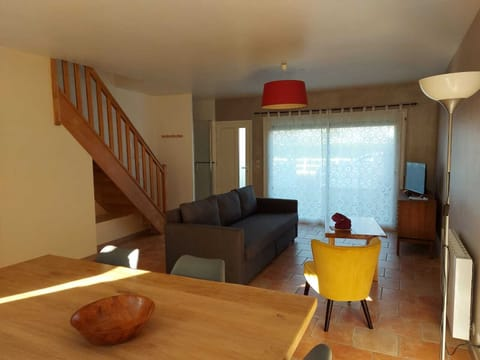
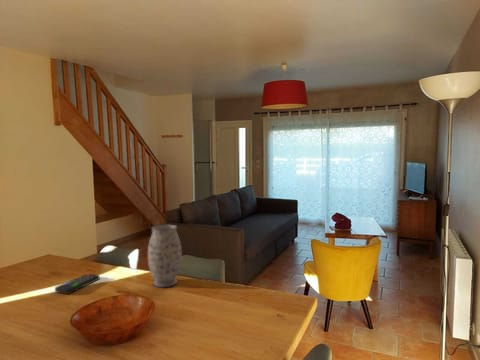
+ remote control (78, 282)
+ vase (164, 255)
